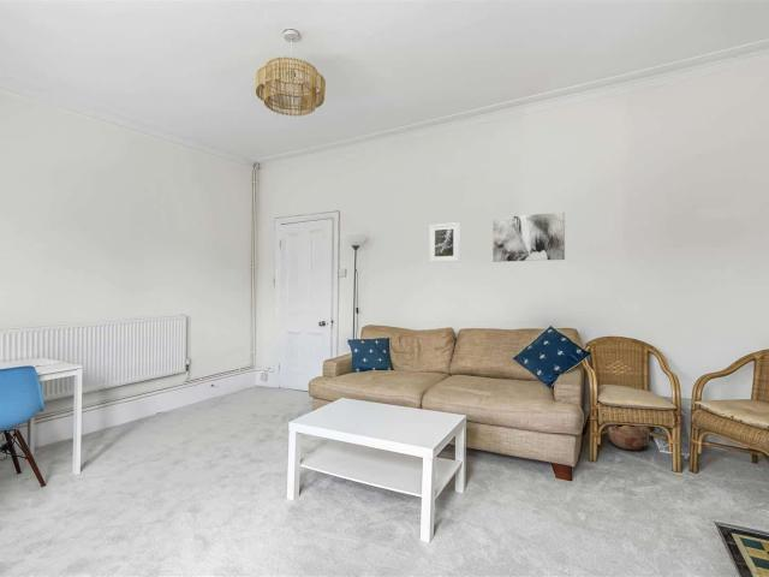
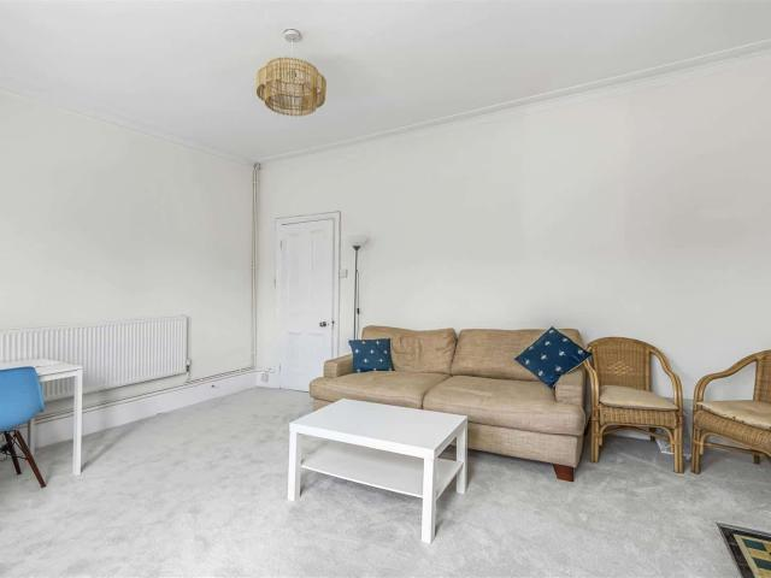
- vase (627, 426)
- wall art (527, 238)
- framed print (443, 243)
